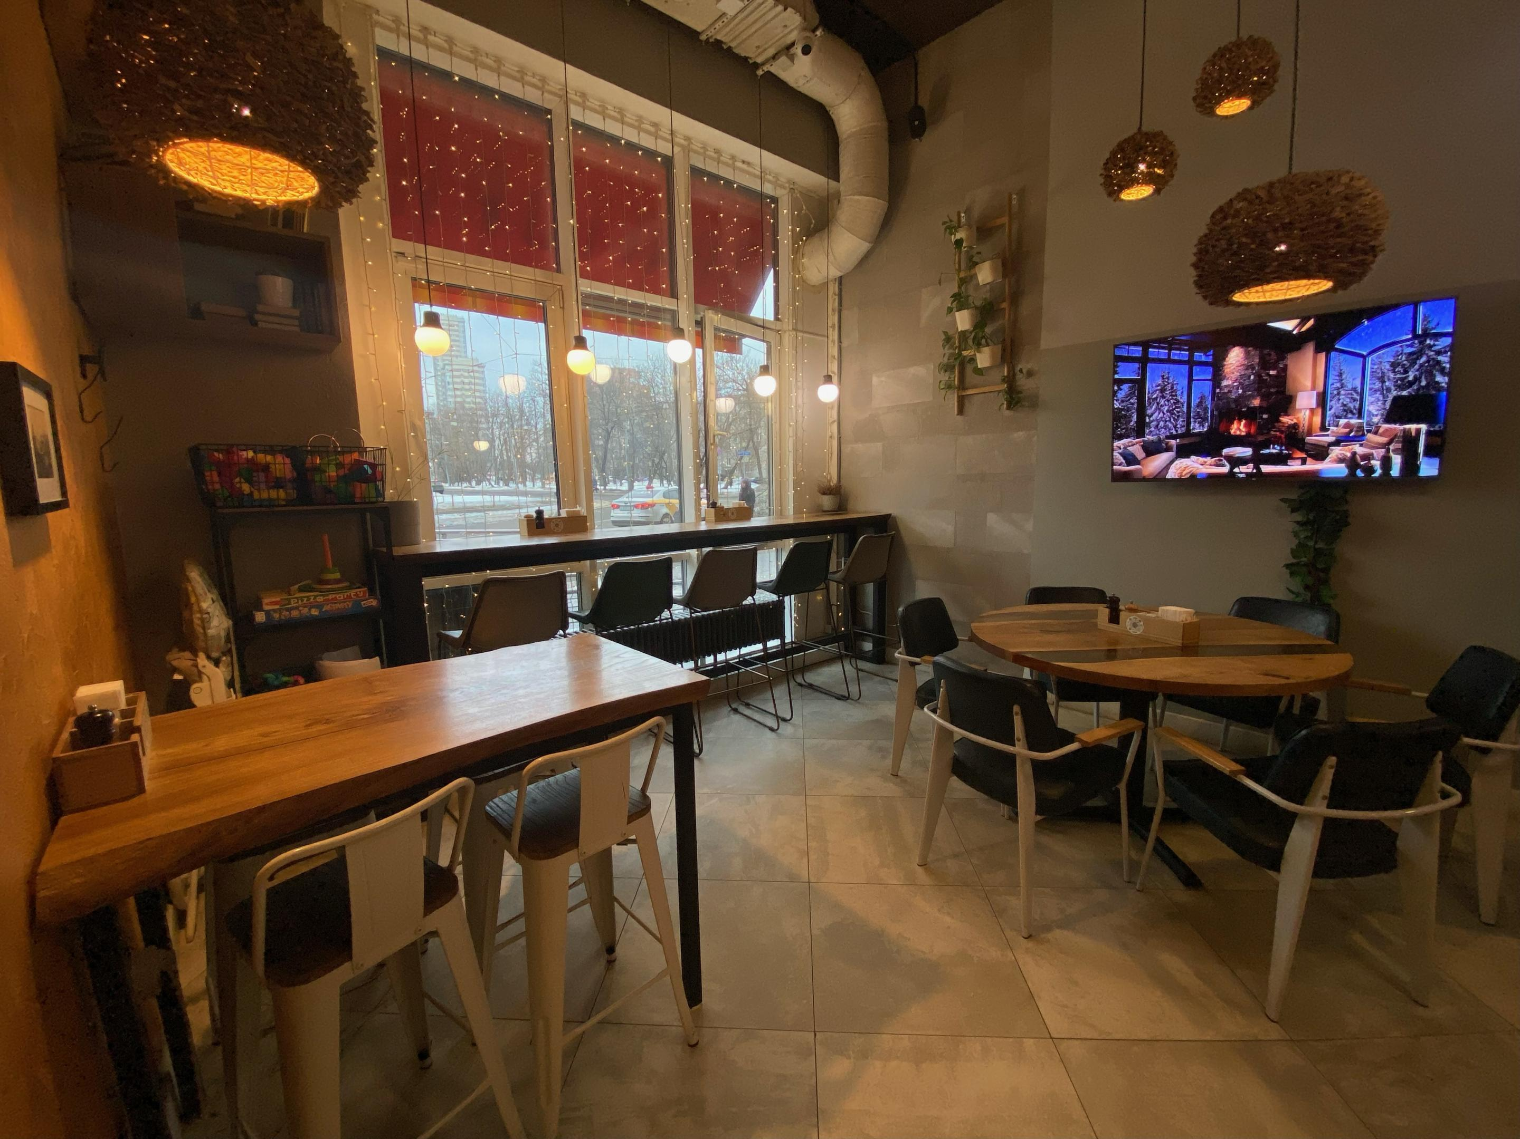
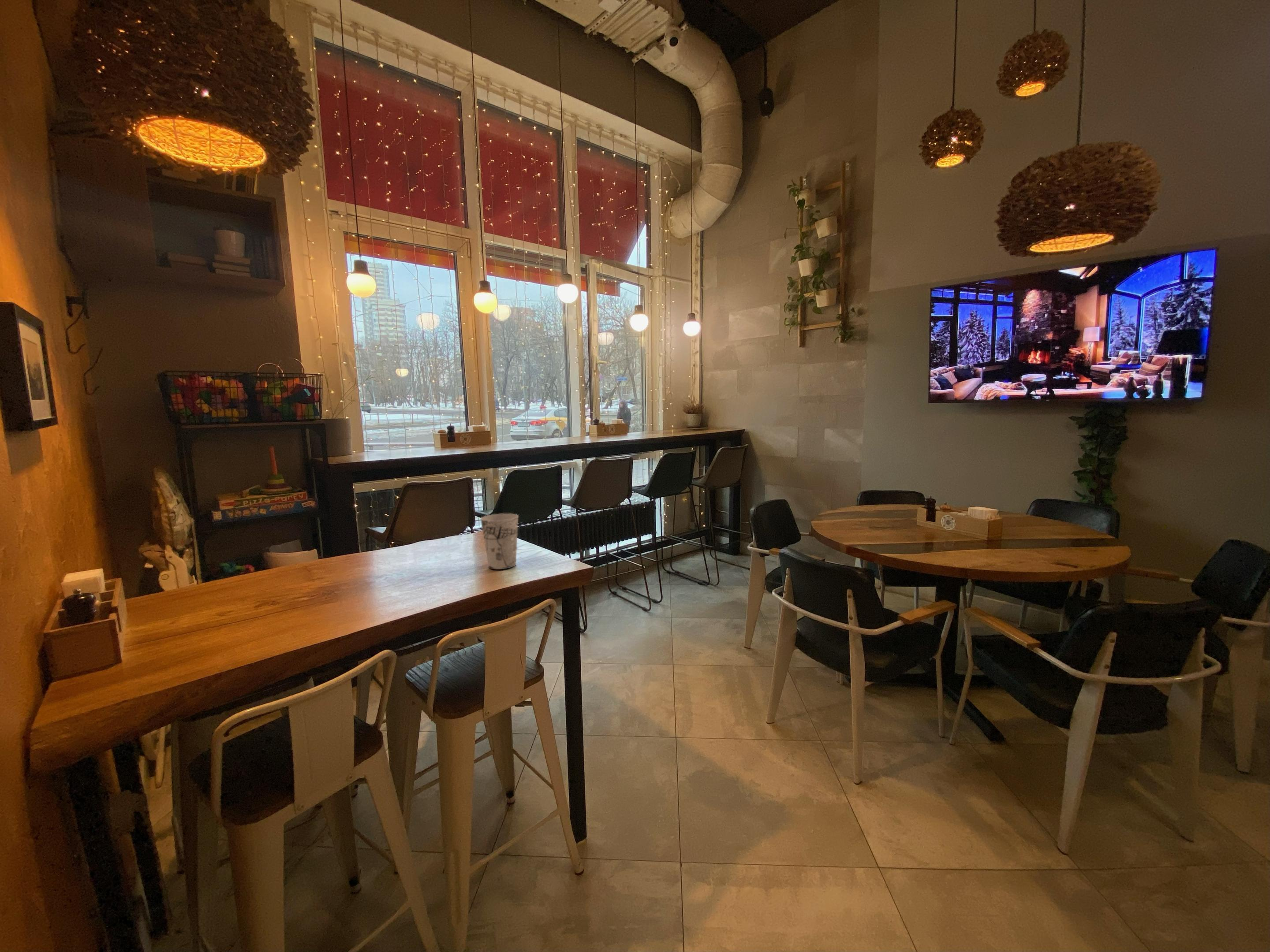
+ cup (501, 541)
